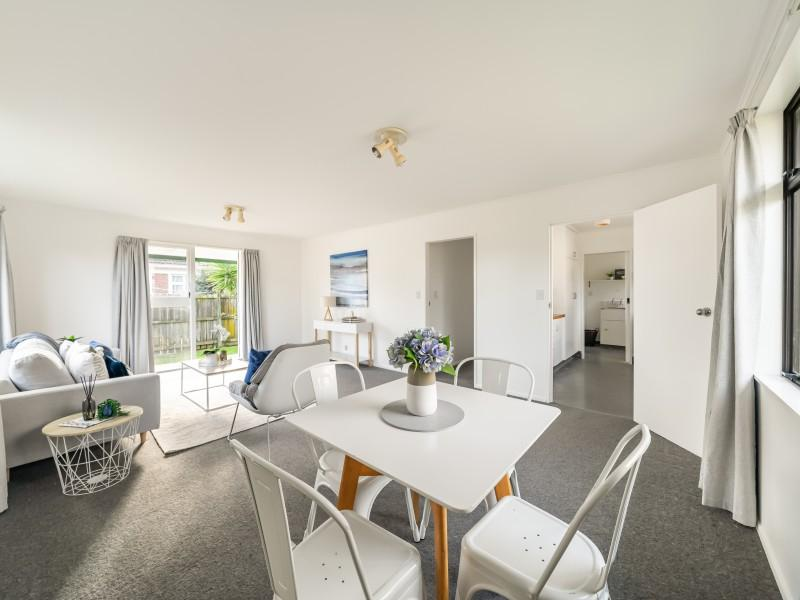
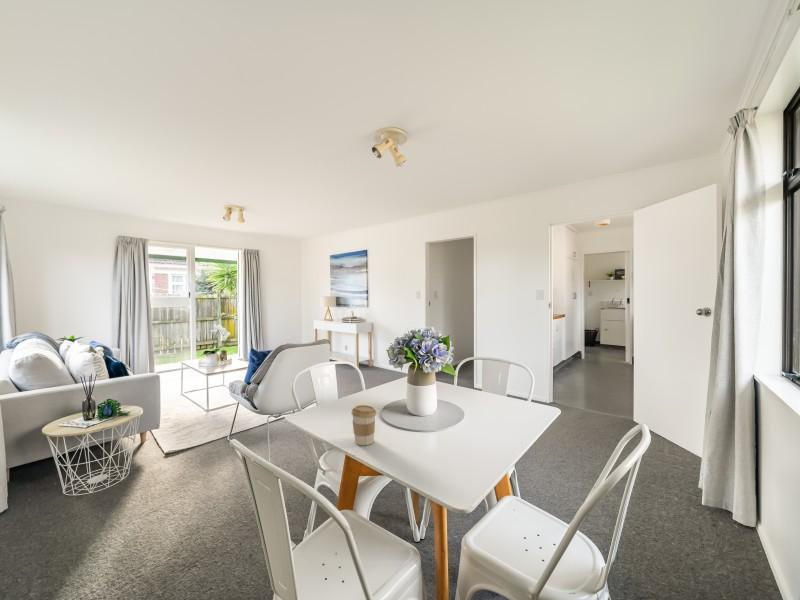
+ coffee cup (364, 423)
